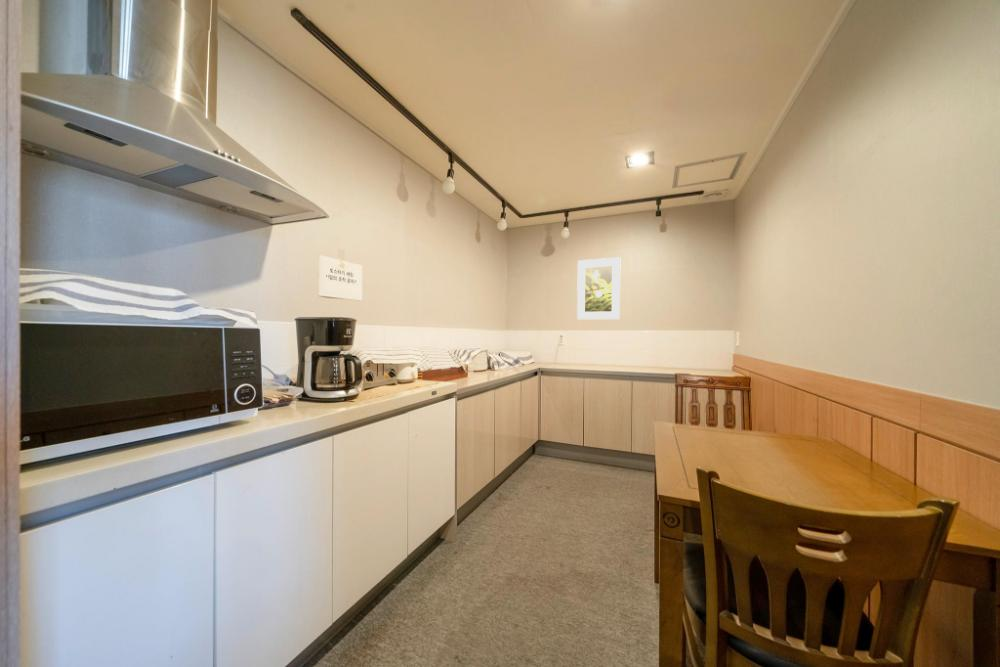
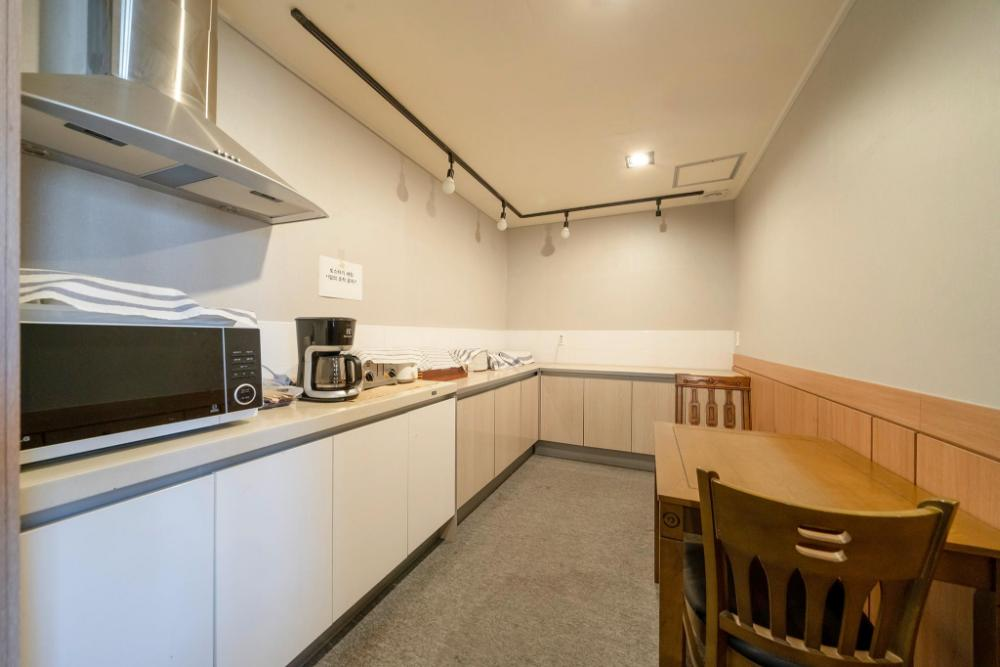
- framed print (598, 289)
